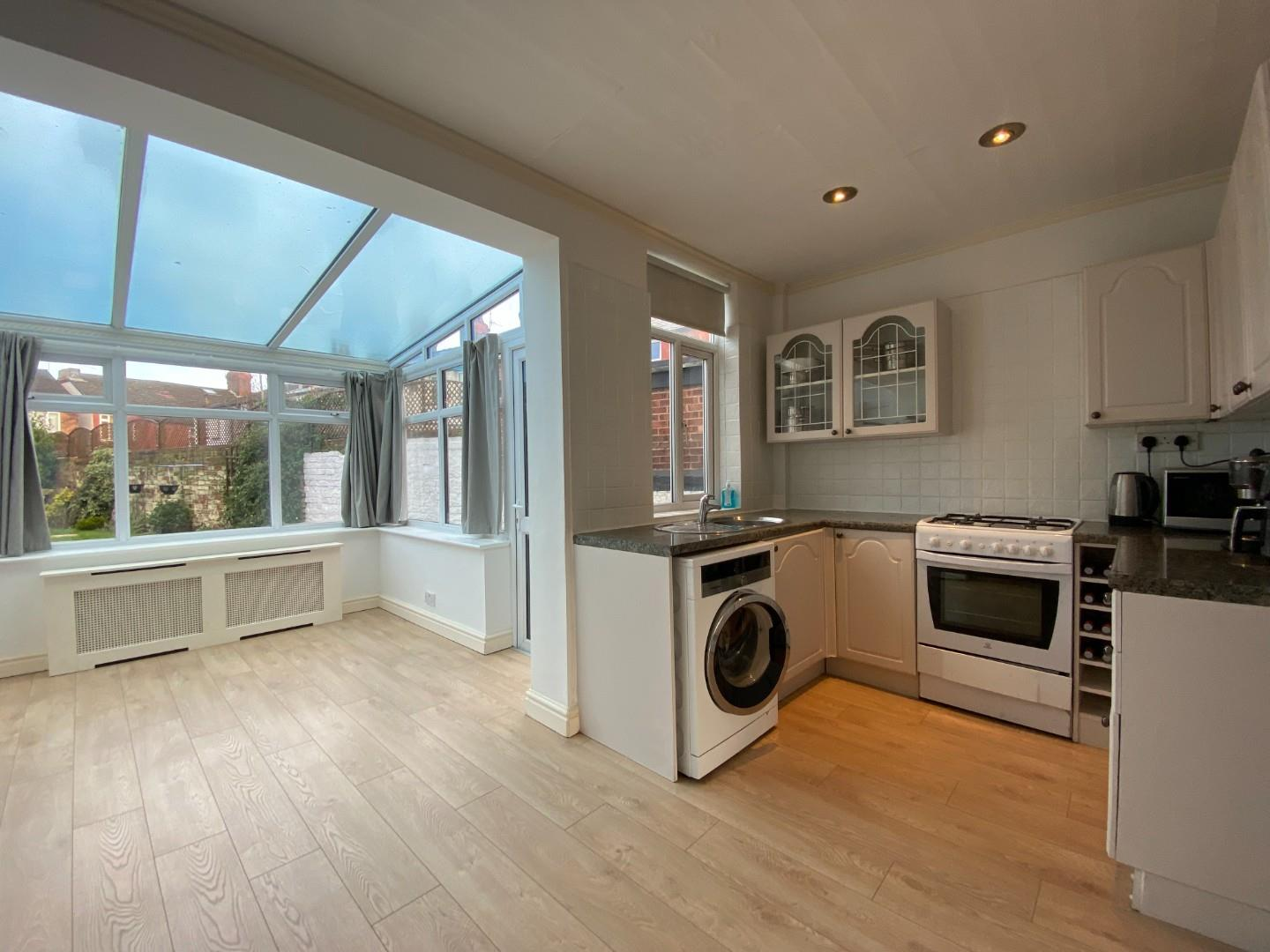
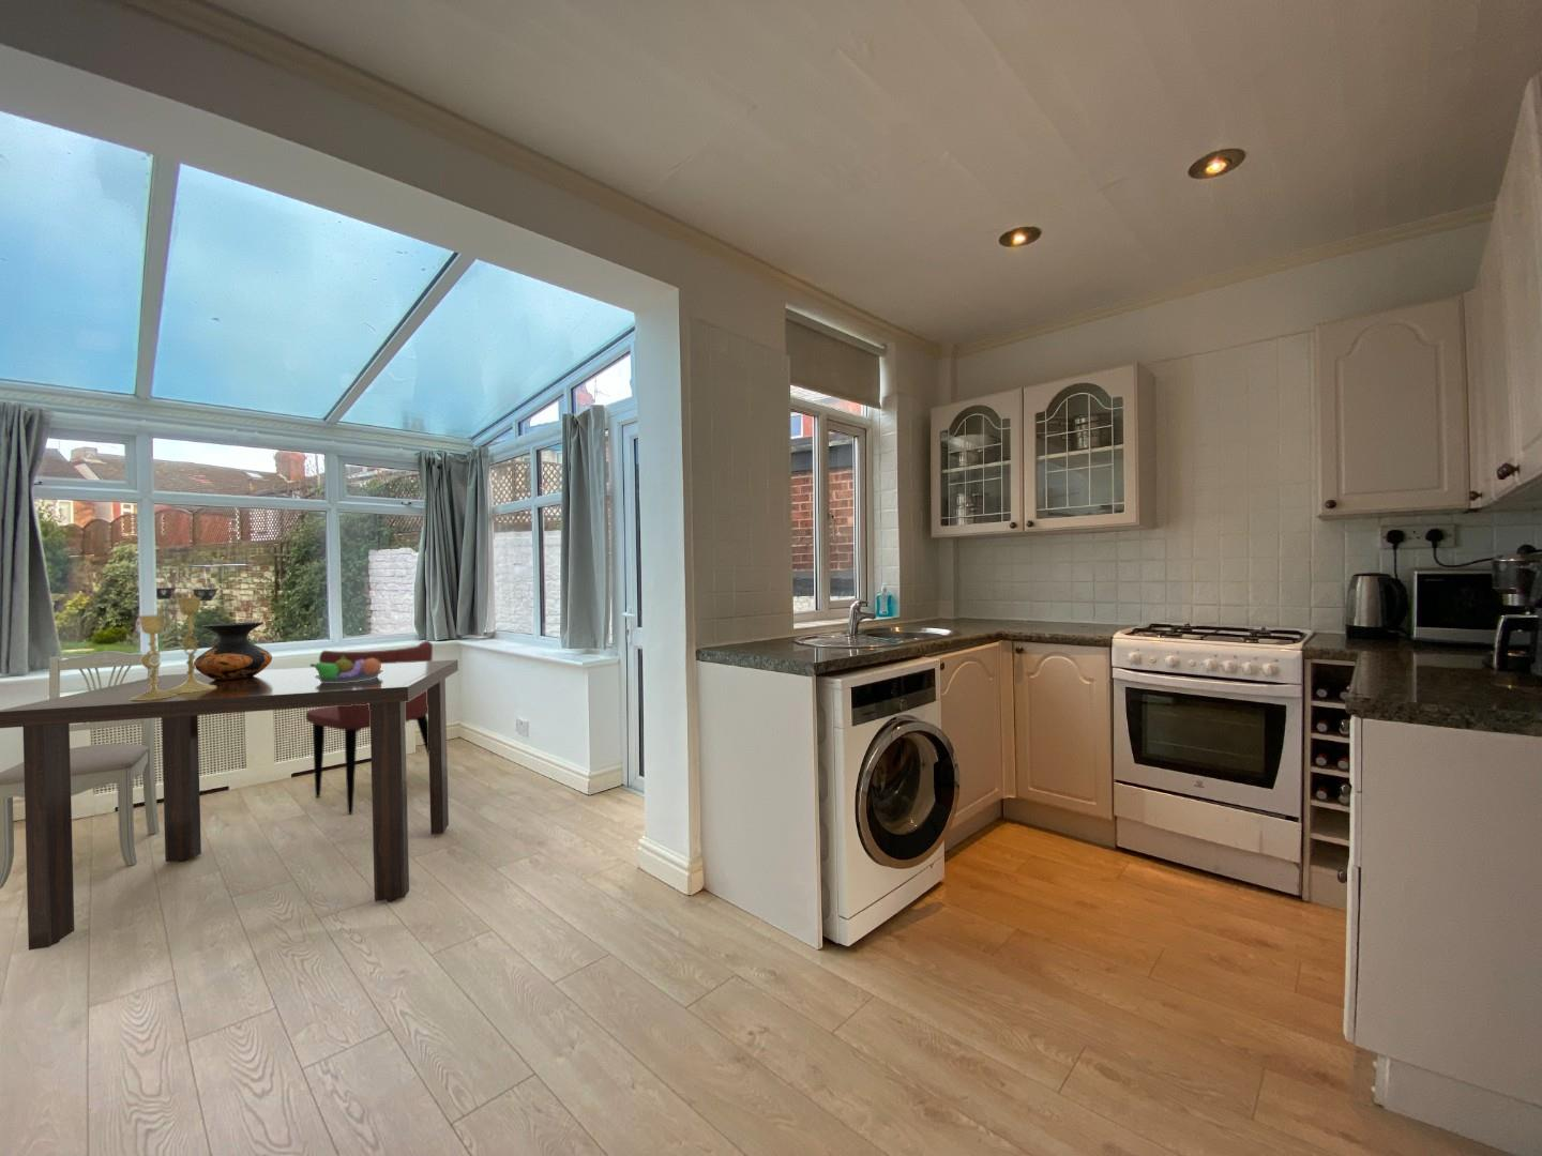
+ dining table (270, 709)
+ vase (233, 650)
+ fruit bowl (347, 667)
+ dining chair (86, 755)
+ dining chair (369, 718)
+ candlestick (180, 642)
